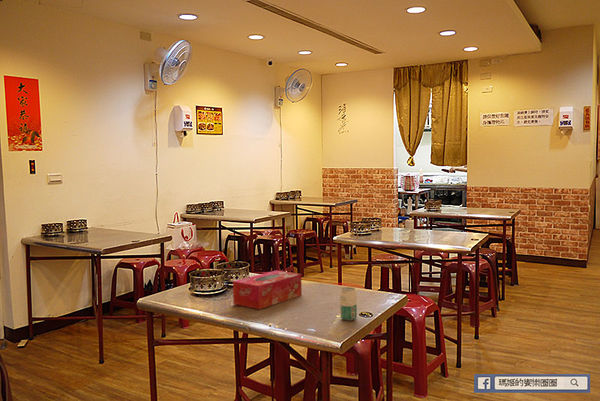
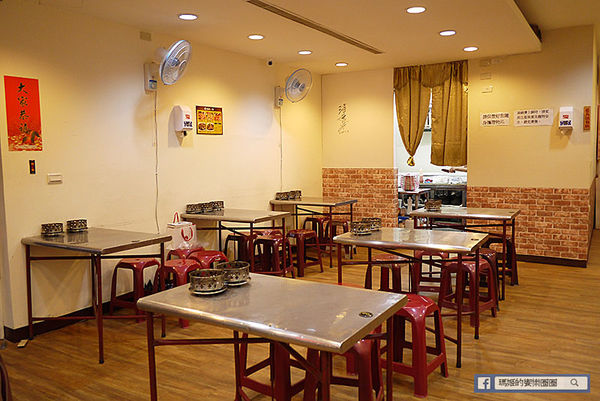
- tissue box (268, 288)
- beverage can (348, 303)
